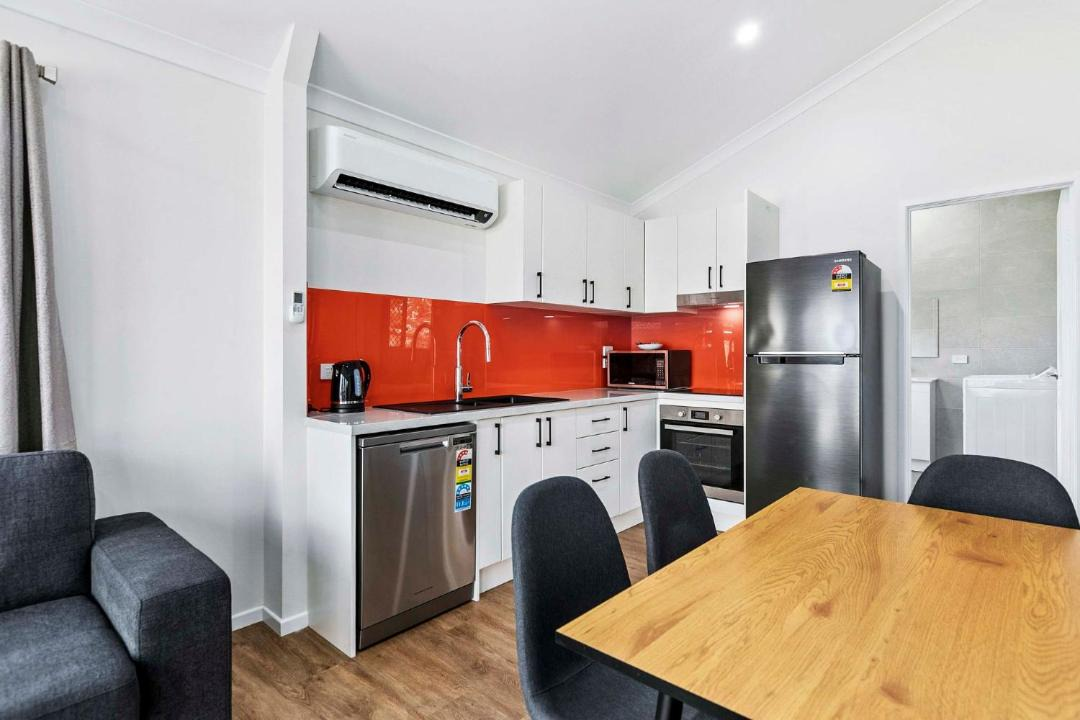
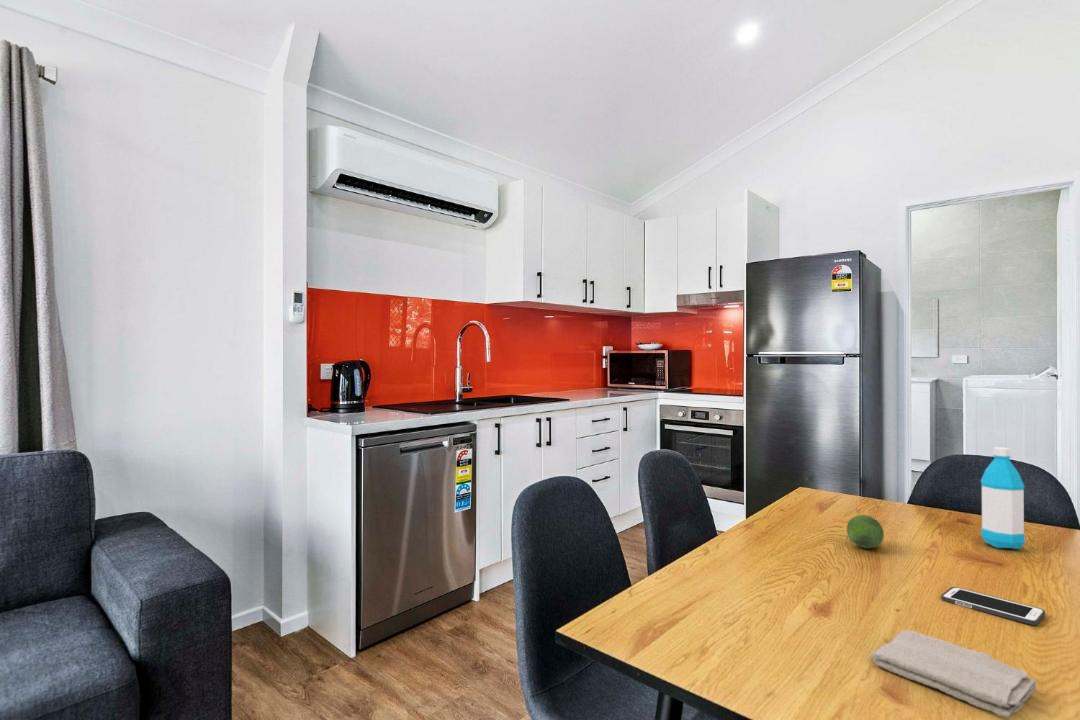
+ water bottle (1002, 496)
+ cell phone (991, 605)
+ fruit (866, 530)
+ washcloth (950, 668)
